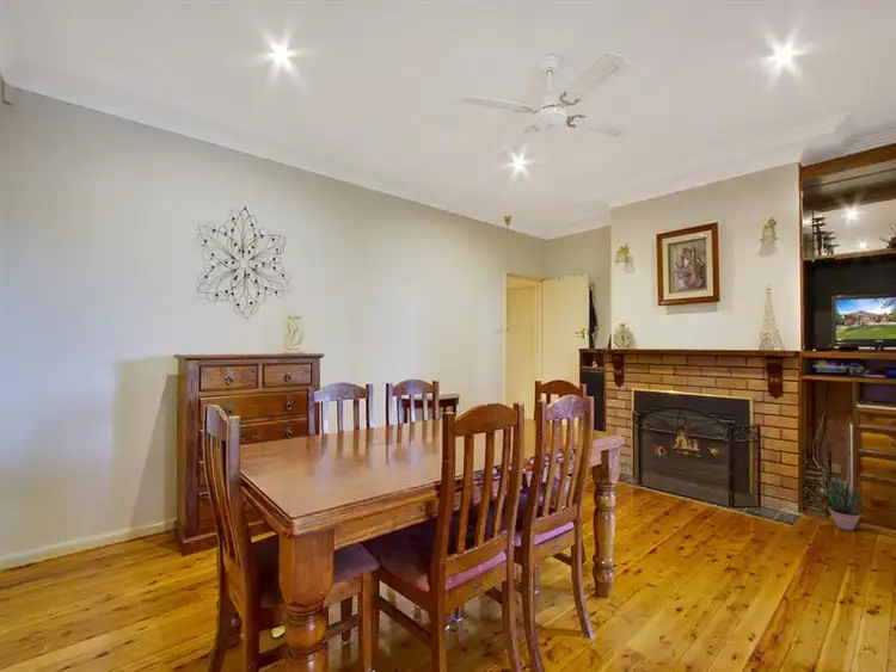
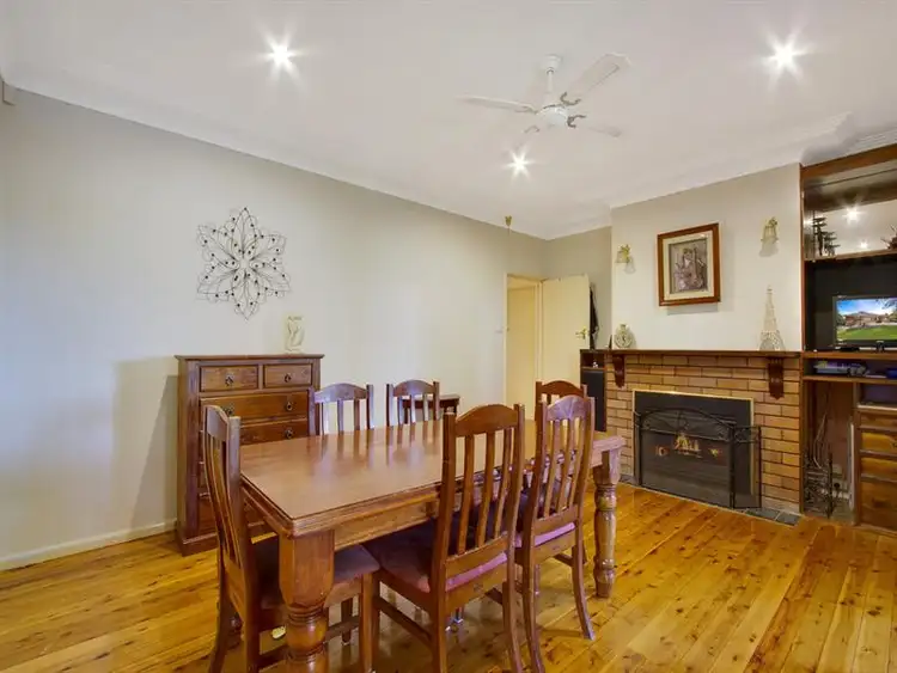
- potted plant (841, 503)
